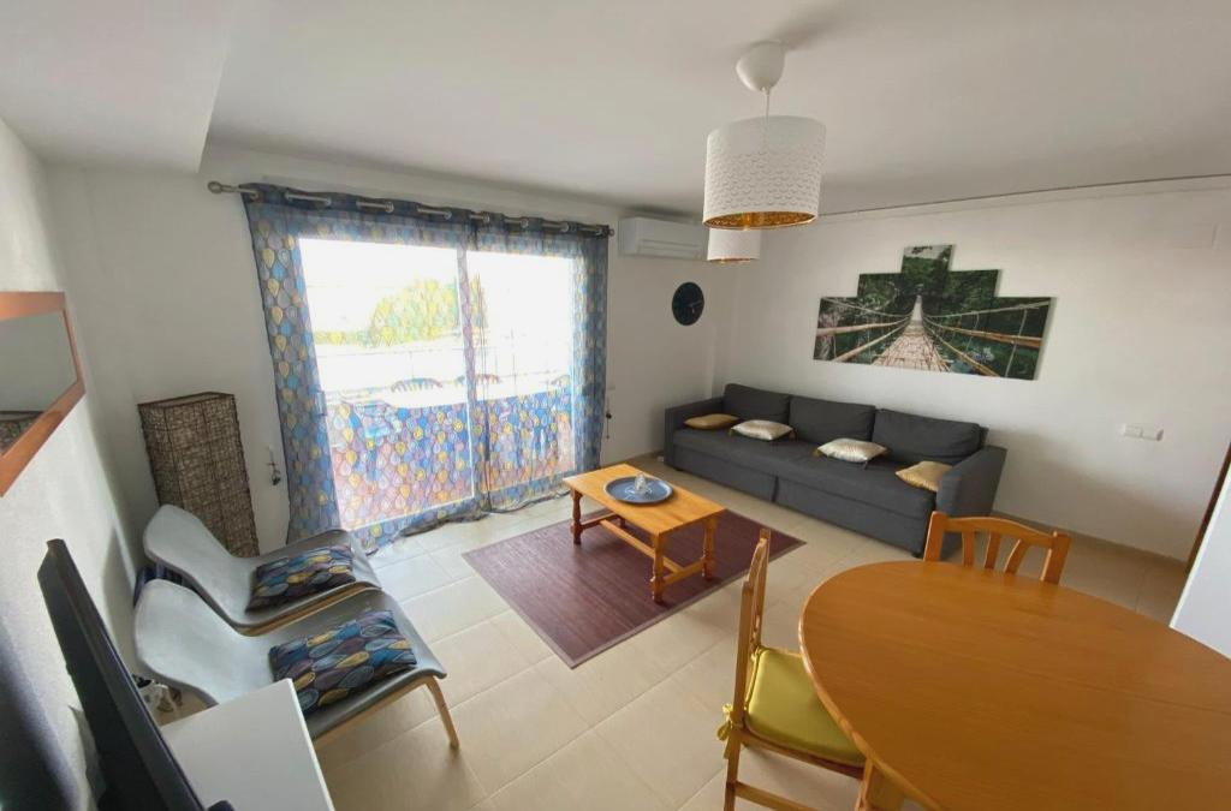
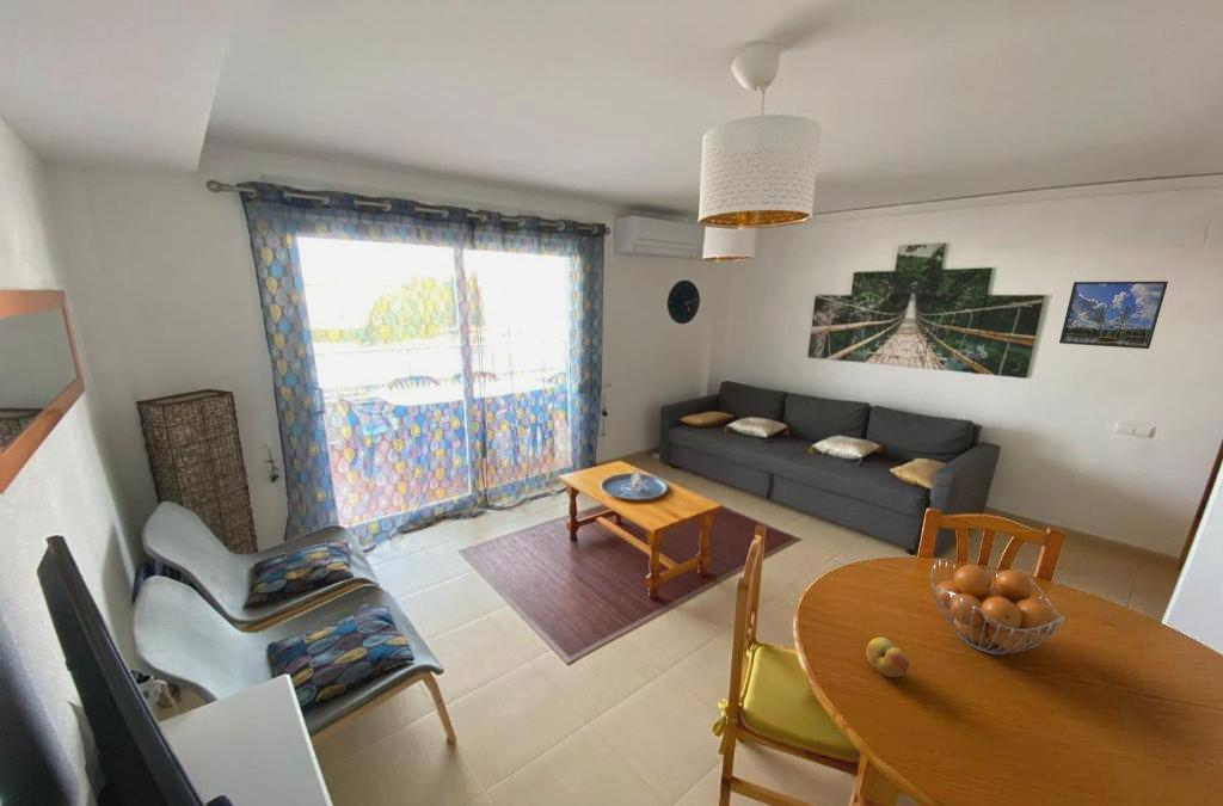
+ fruit basket (989, 605)
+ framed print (1110, 314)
+ fruit (886, 657)
